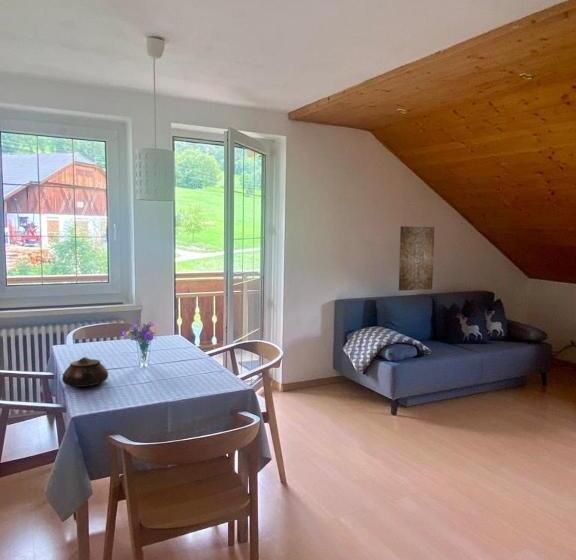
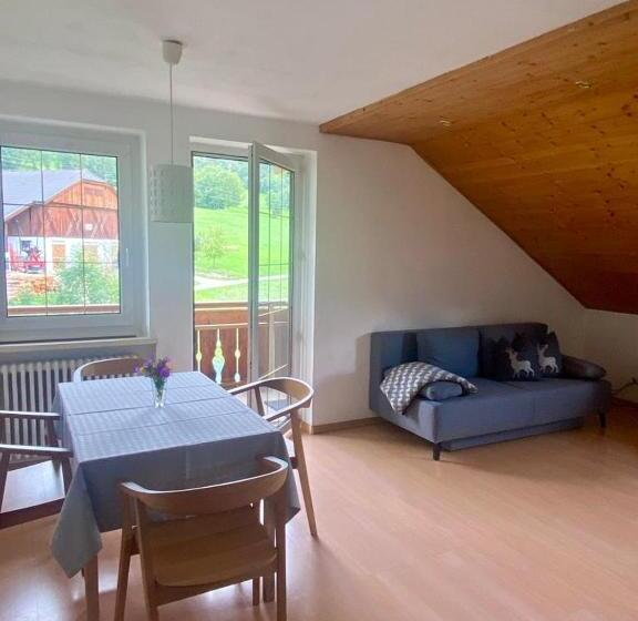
- wall art (416, 258)
- teapot (86, 370)
